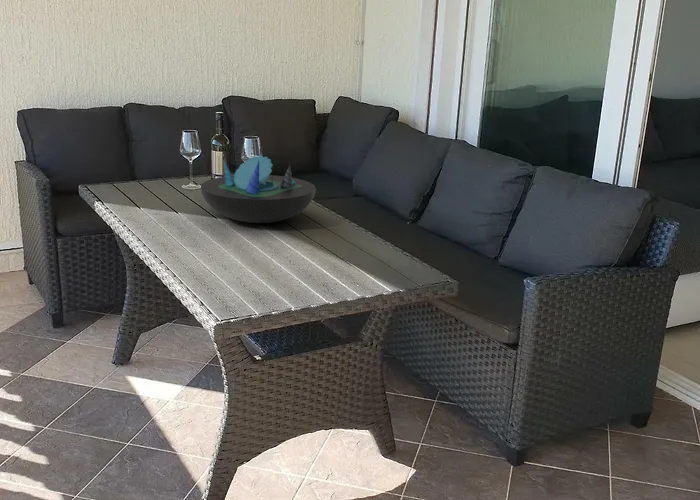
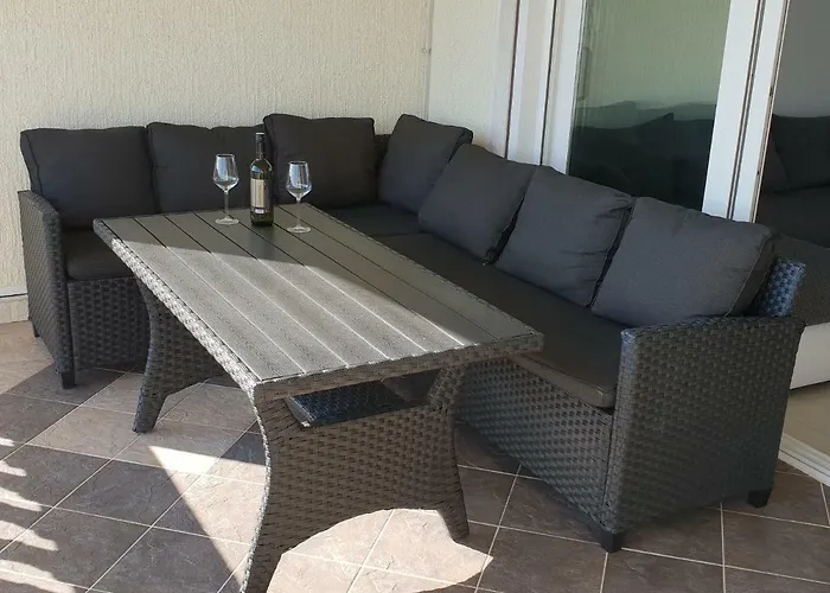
- decorative bowl (258, 187)
